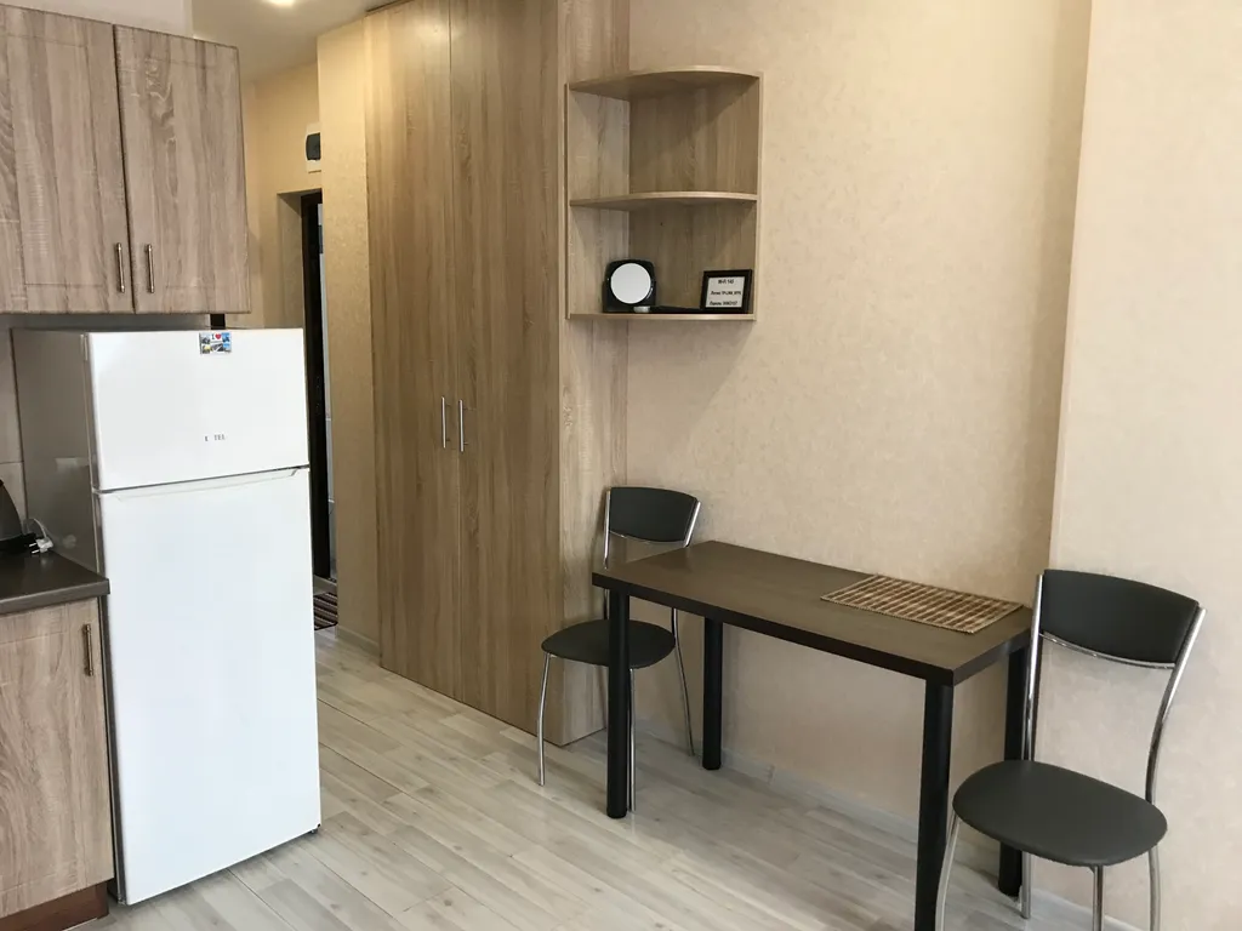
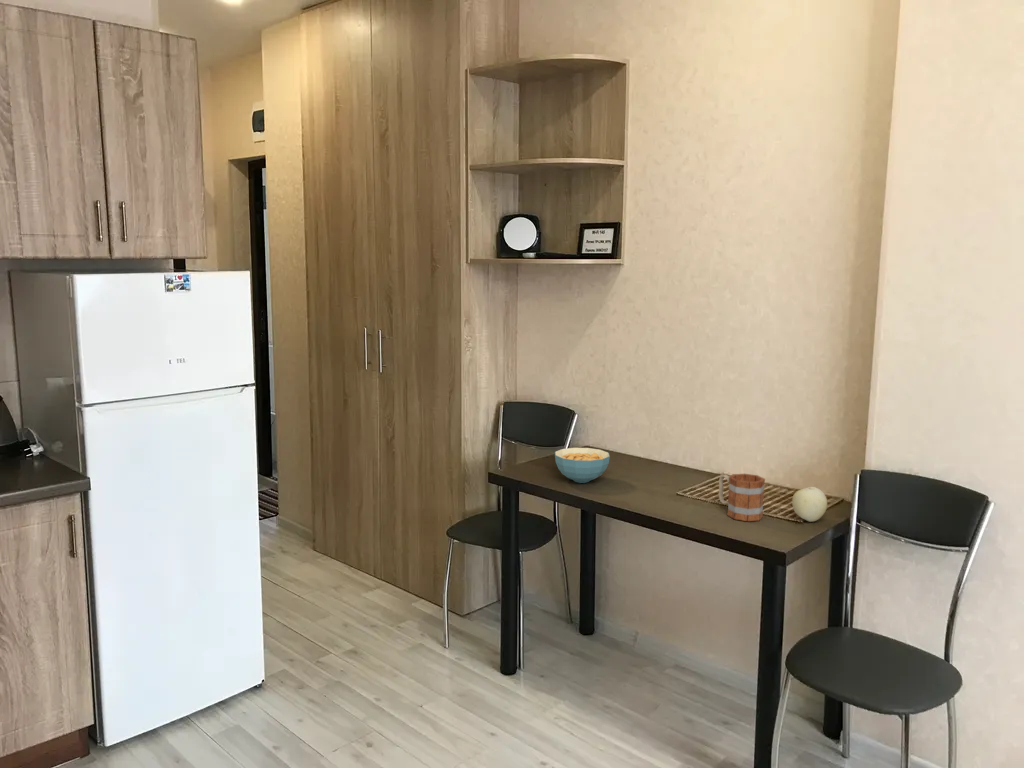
+ fruit (809, 503)
+ cereal bowl (581, 467)
+ mug (739, 495)
